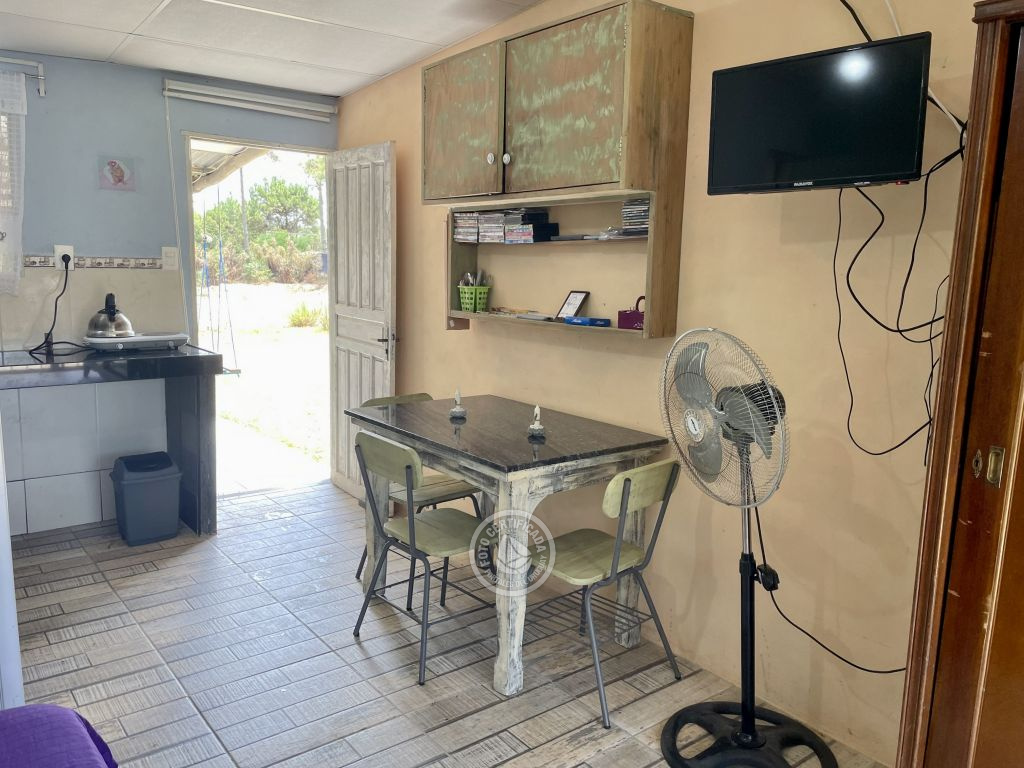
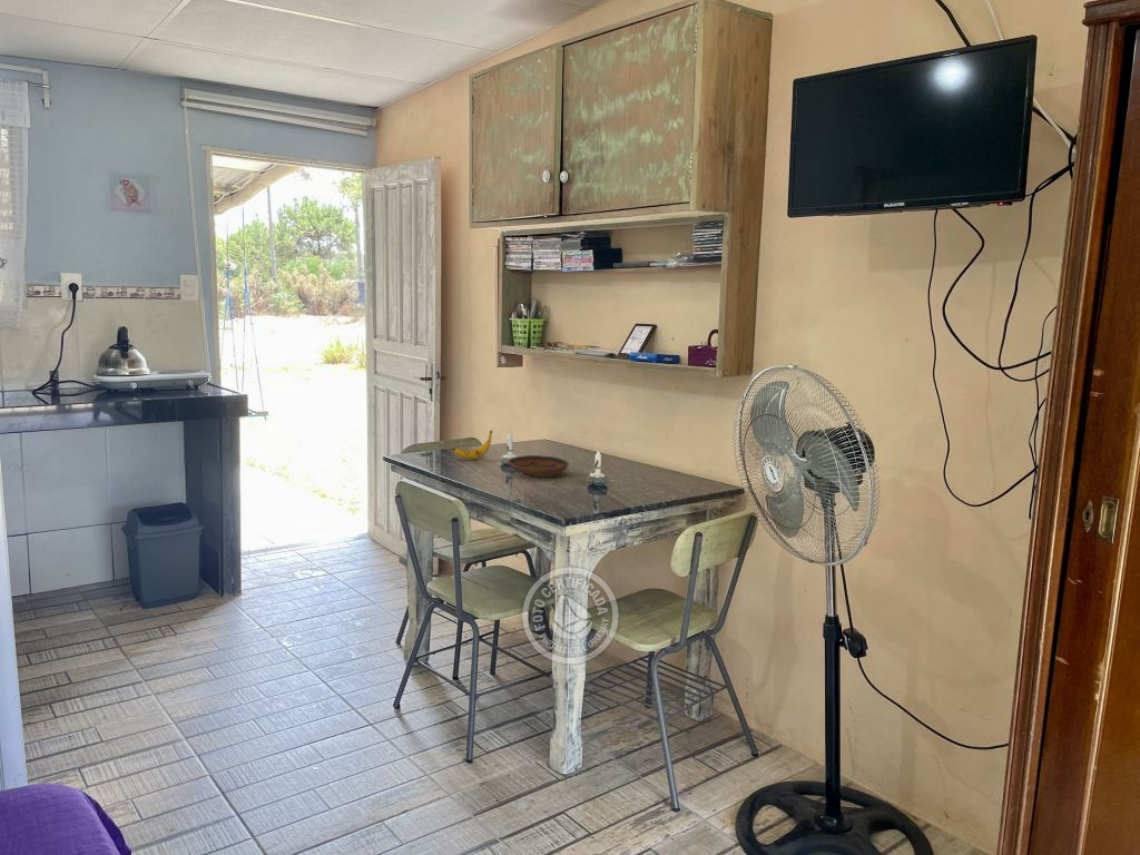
+ banana (472, 450)
+ bowl (538, 468)
